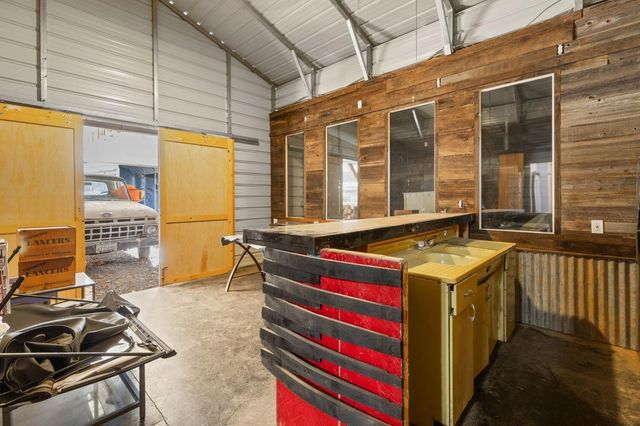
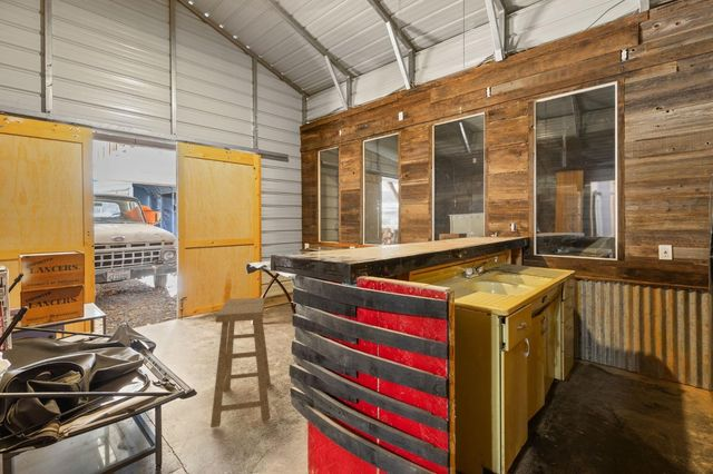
+ stool (244, 354)
